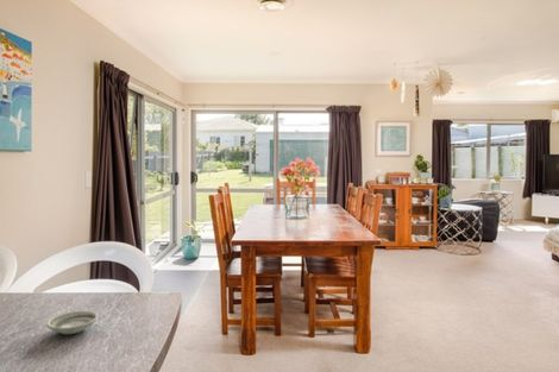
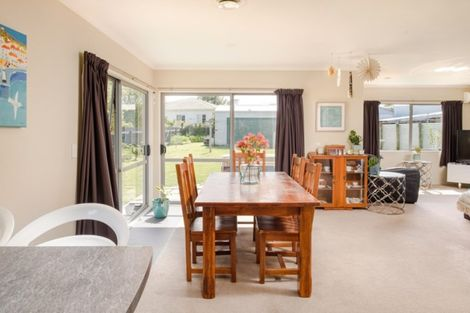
- saucer (73, 323)
